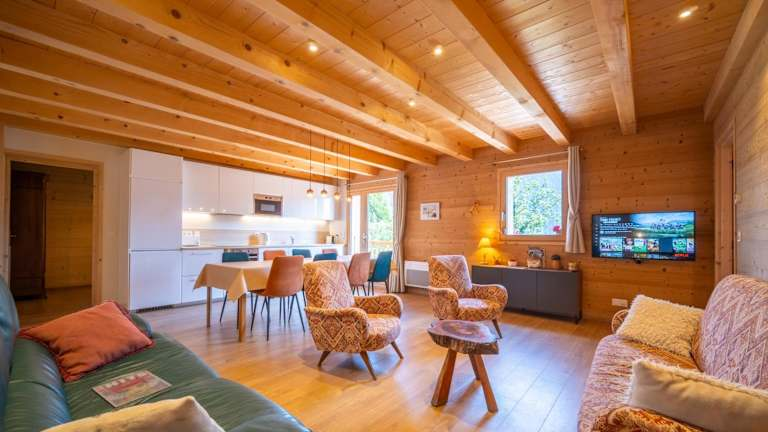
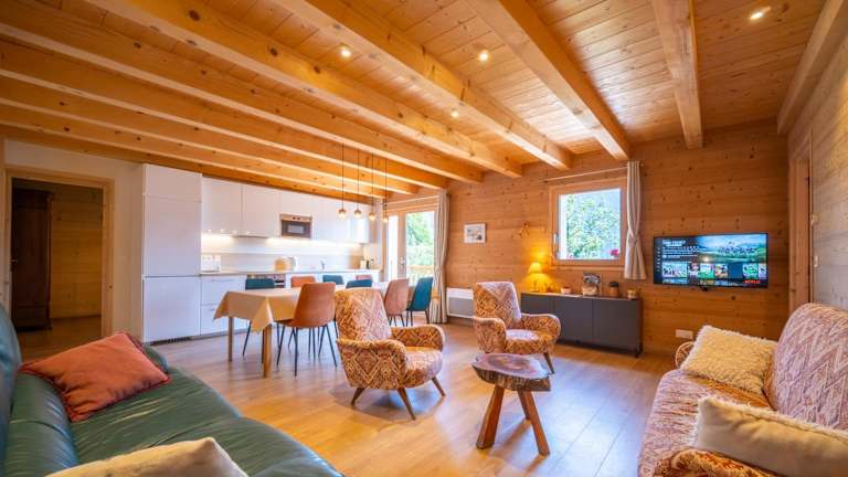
- magazine (132, 386)
